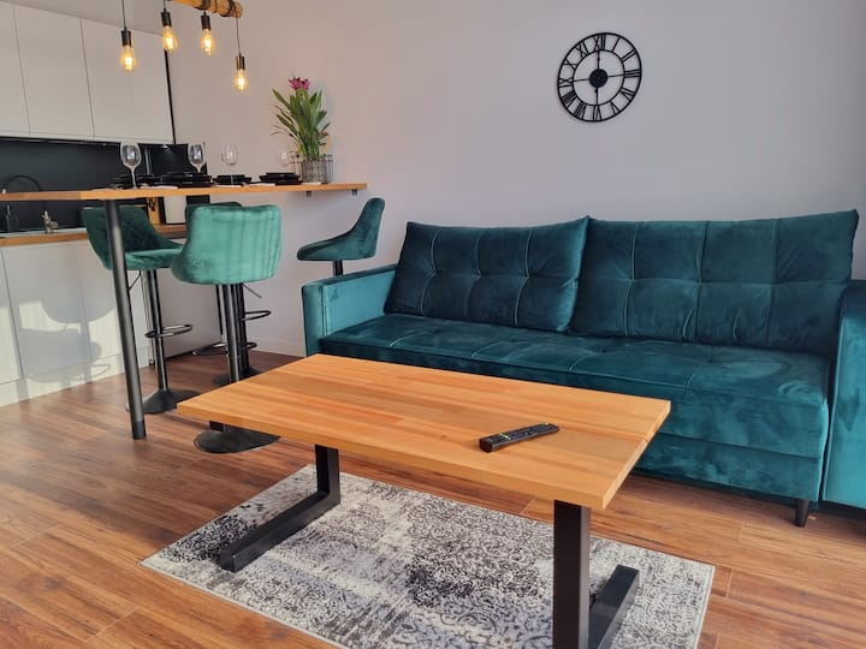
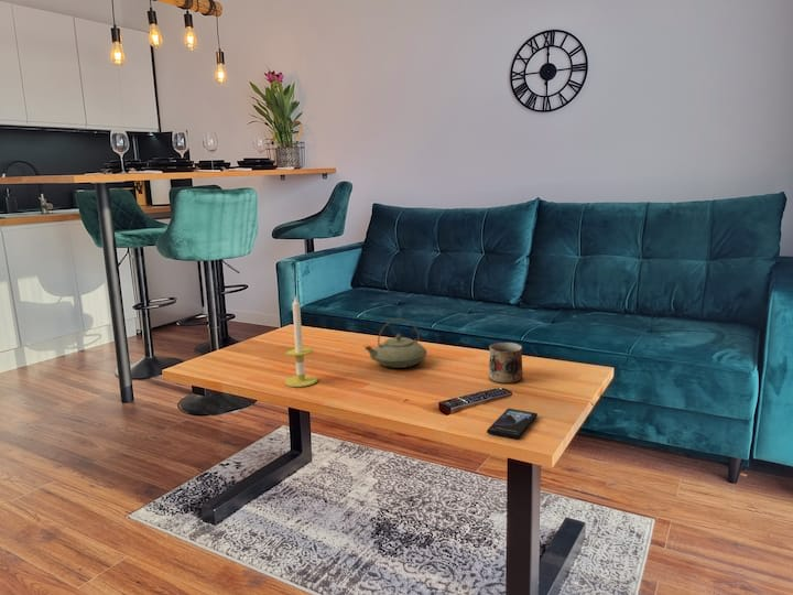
+ smartphone (512, 422)
+ teapot (394, 340)
+ candle (297, 338)
+ mug (504, 361)
